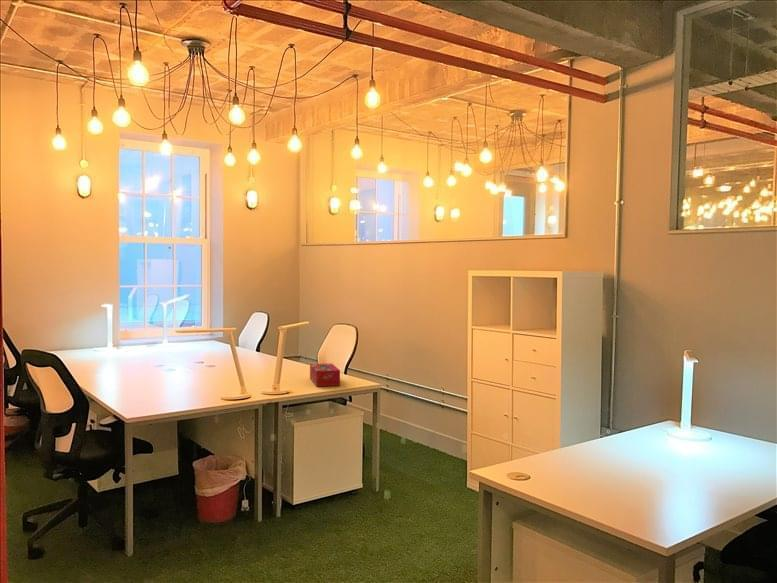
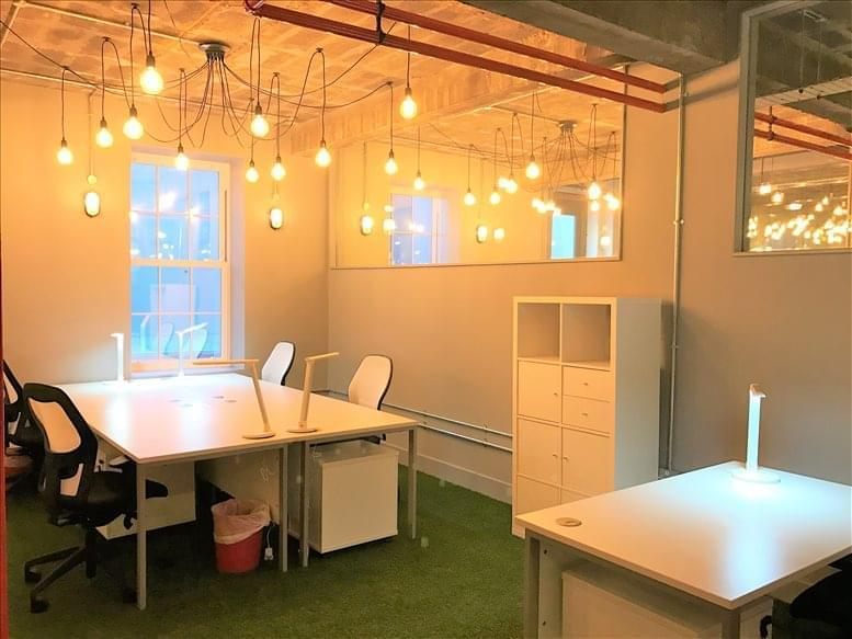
- tissue box (324, 374)
